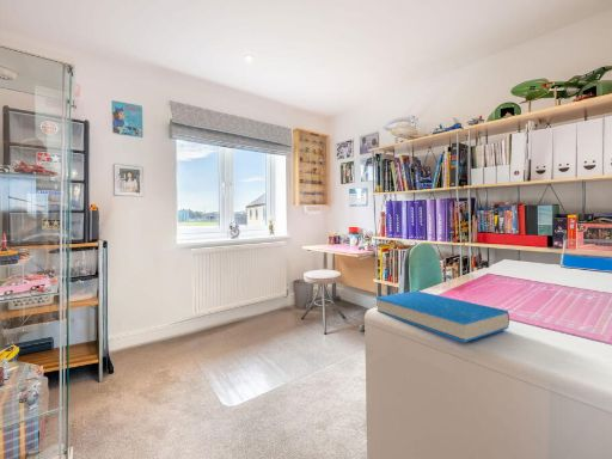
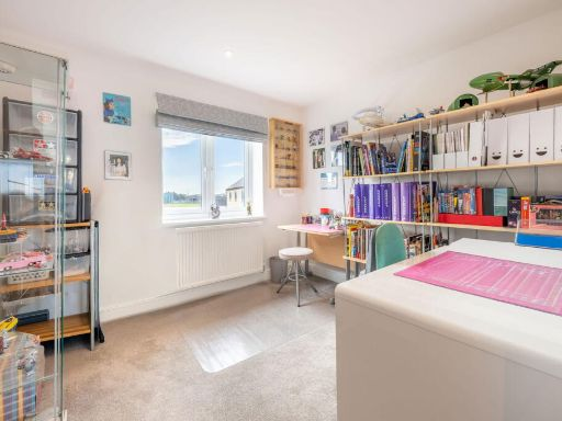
- book (436, 311)
